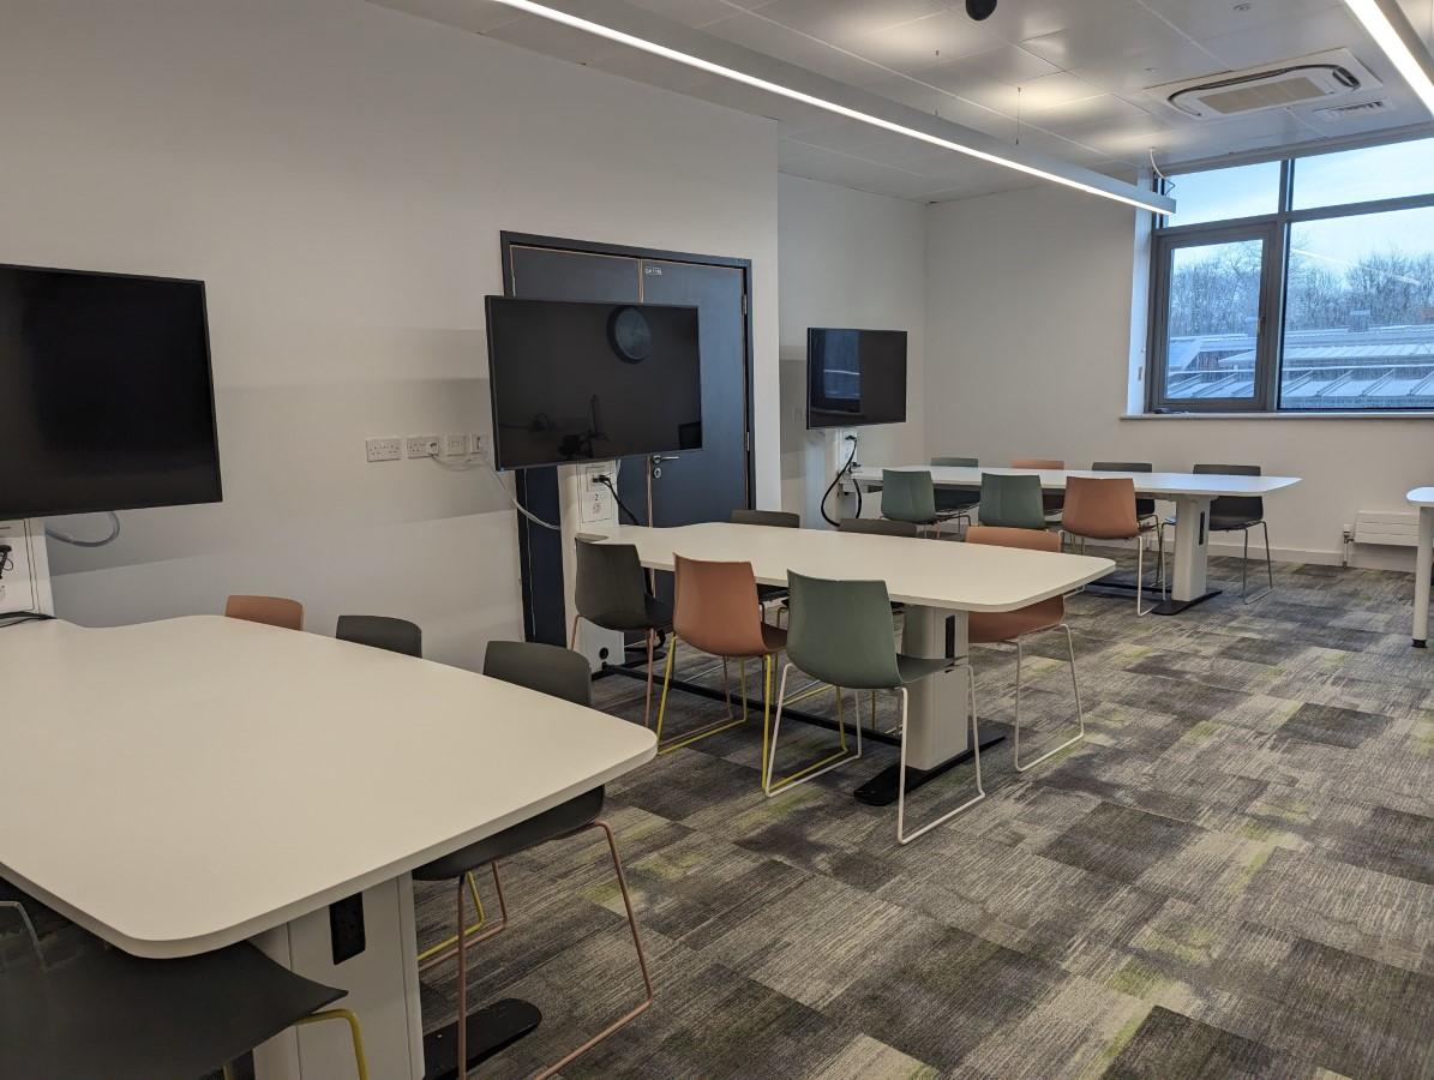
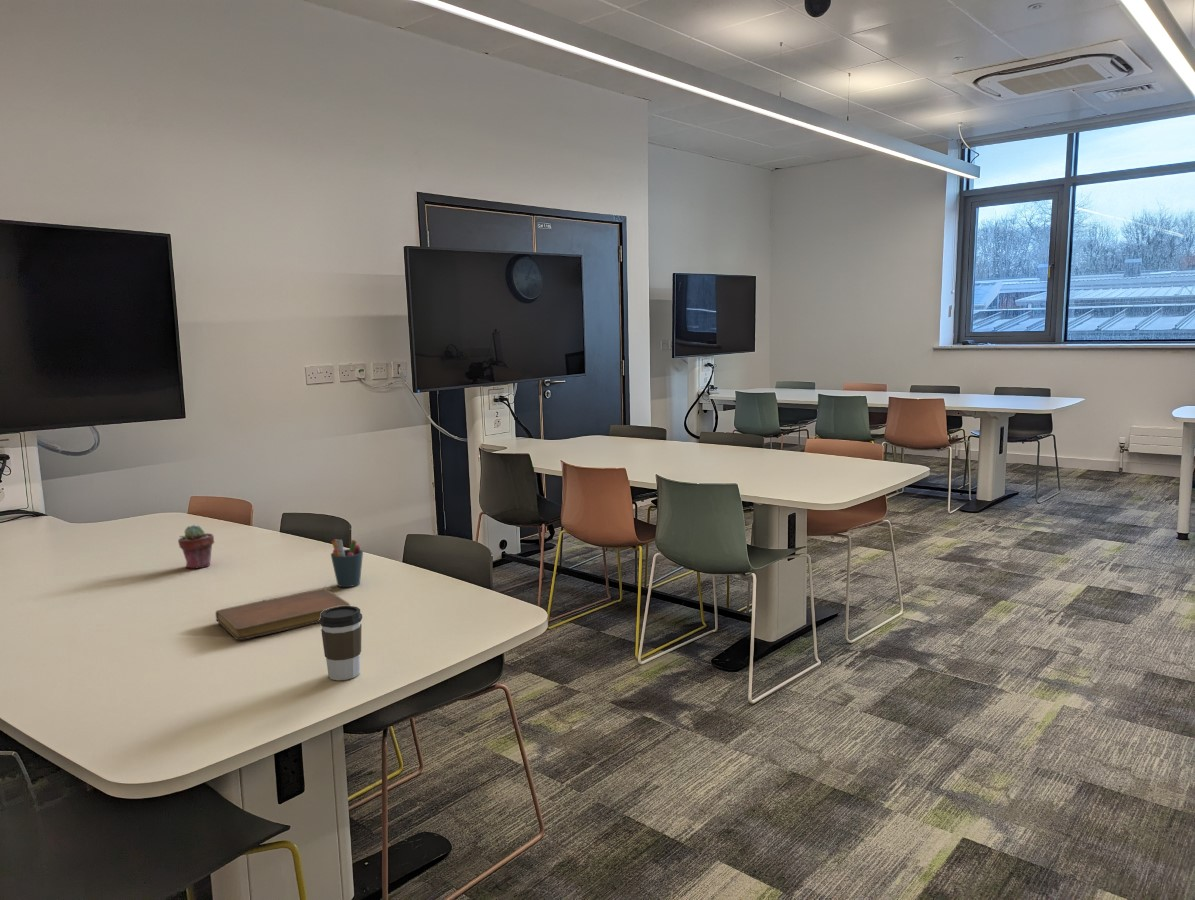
+ pen holder (346, 560)
+ coffee cup (342, 643)
+ potted succulent (196, 545)
+ notebook (283, 612)
